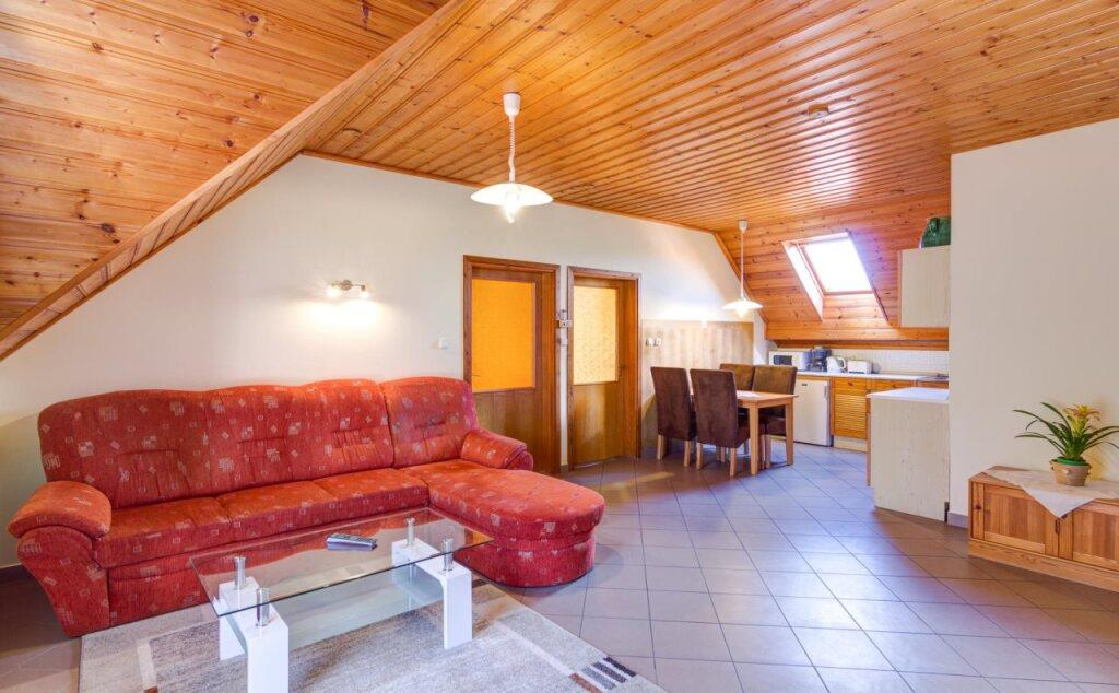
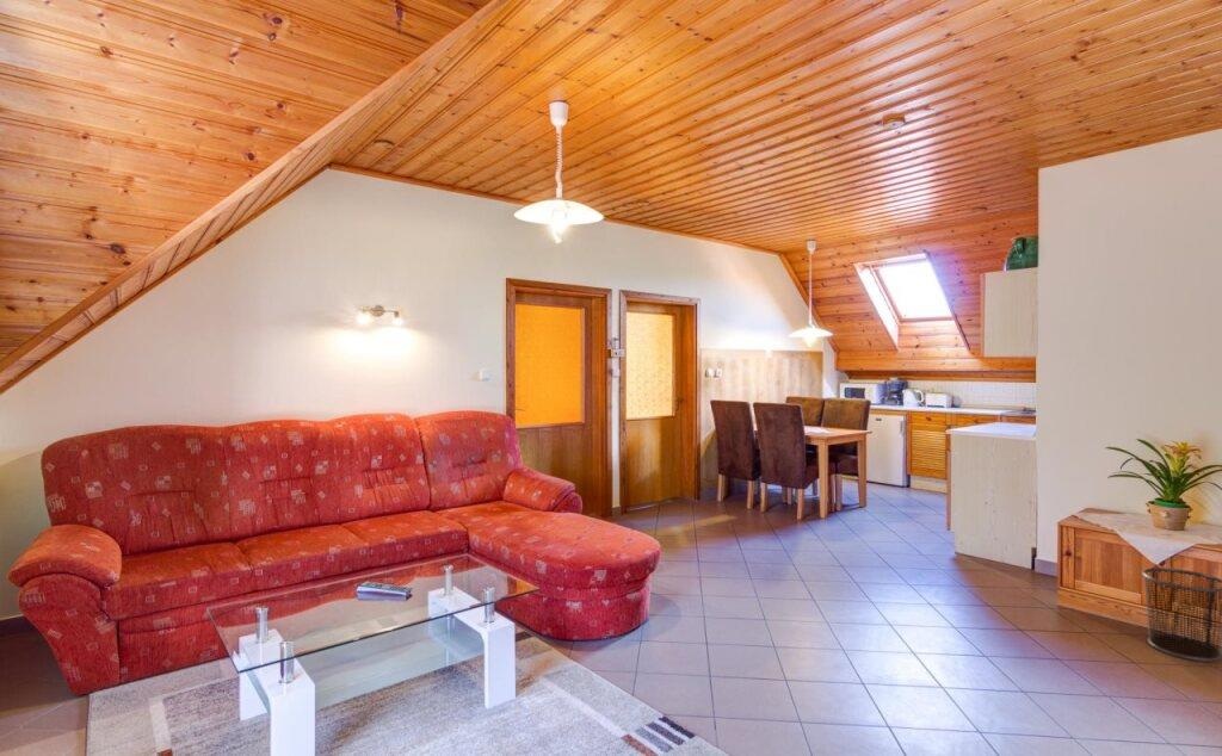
+ waste bin (1184, 613)
